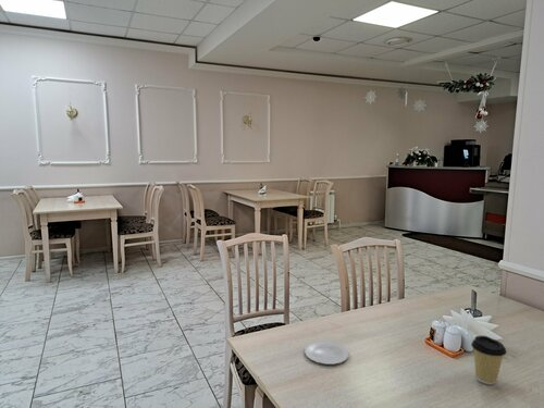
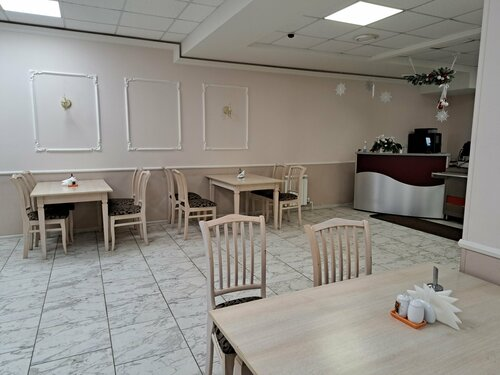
- coffee cup (487, 360)
- plate (329, 342)
